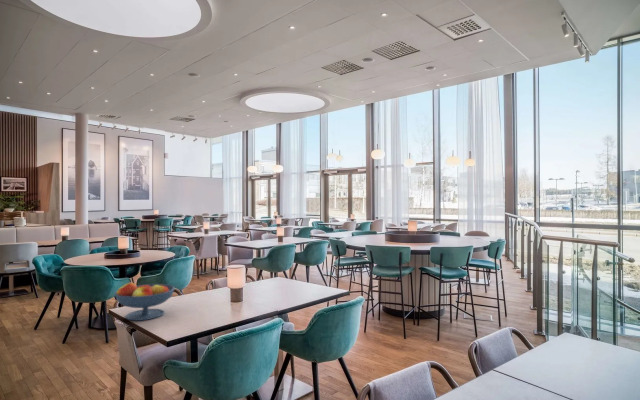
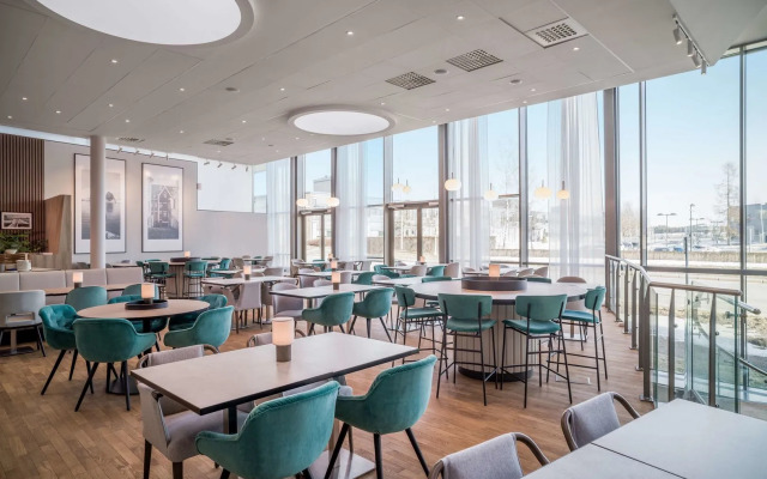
- fruit bowl (145, 298)
